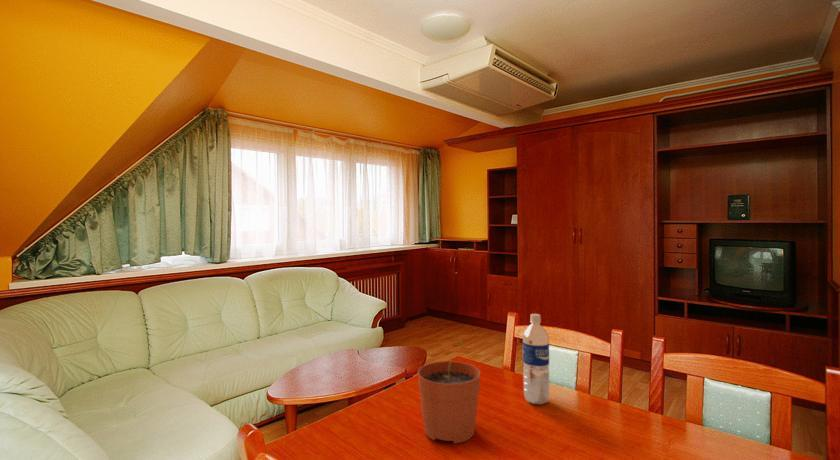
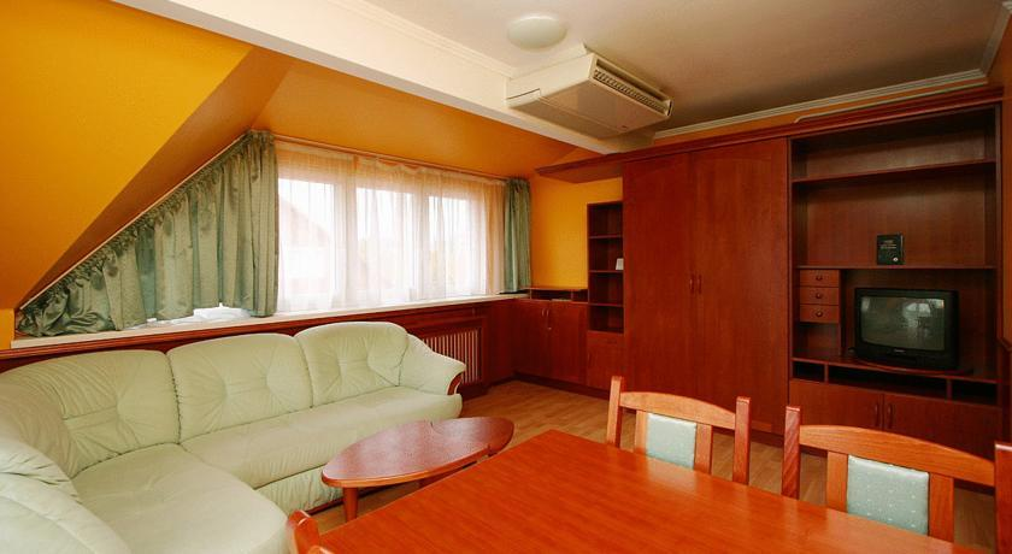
- water bottle (535, 357)
- plant pot (448, 386)
